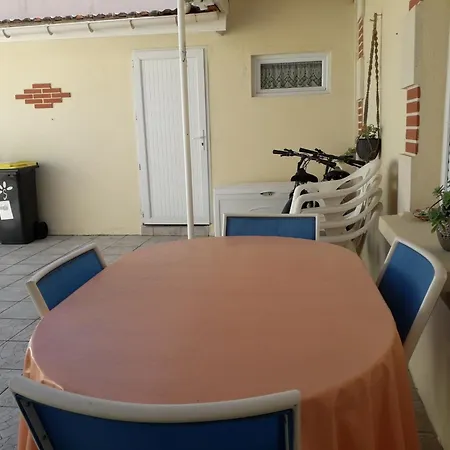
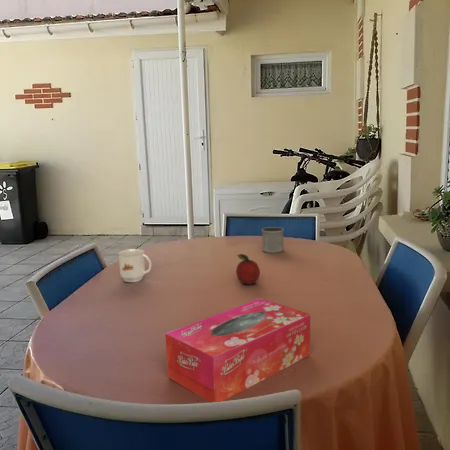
+ tissue box (240, 344)
+ mug (135, 266)
+ mug (272, 239)
+ fruit (247, 269)
